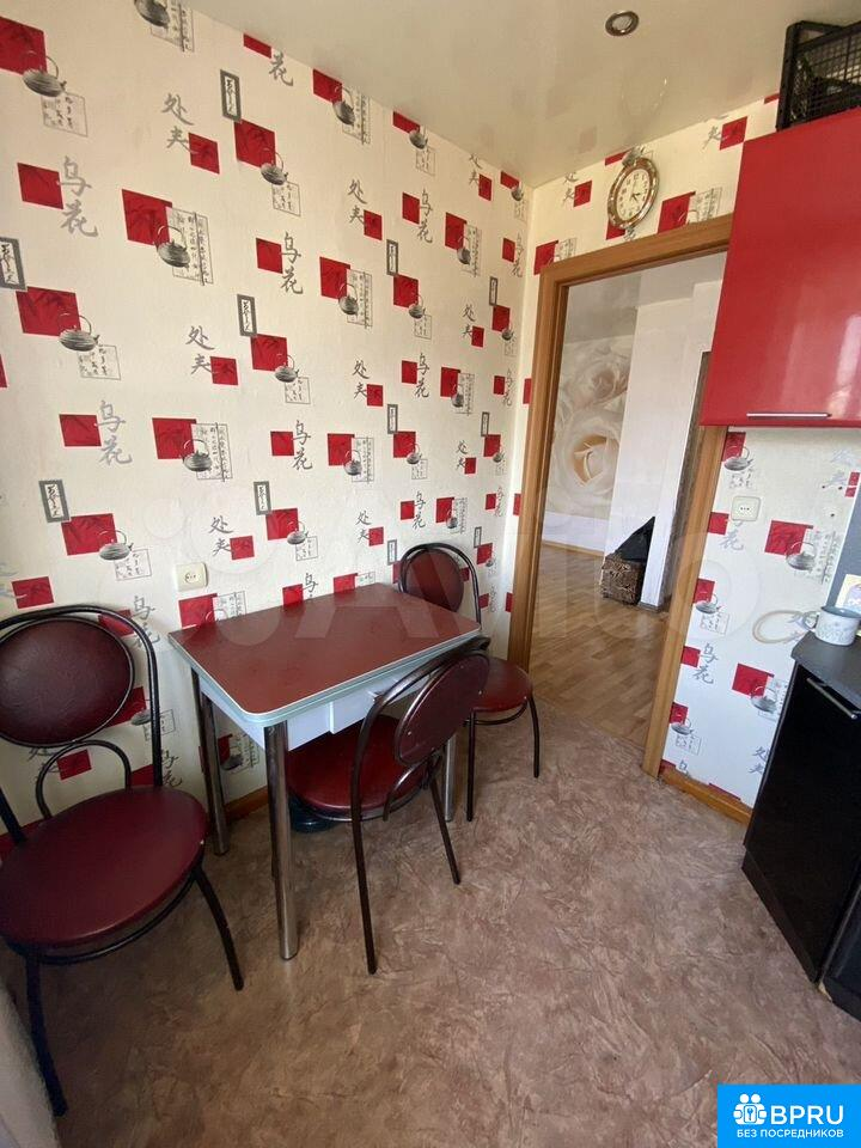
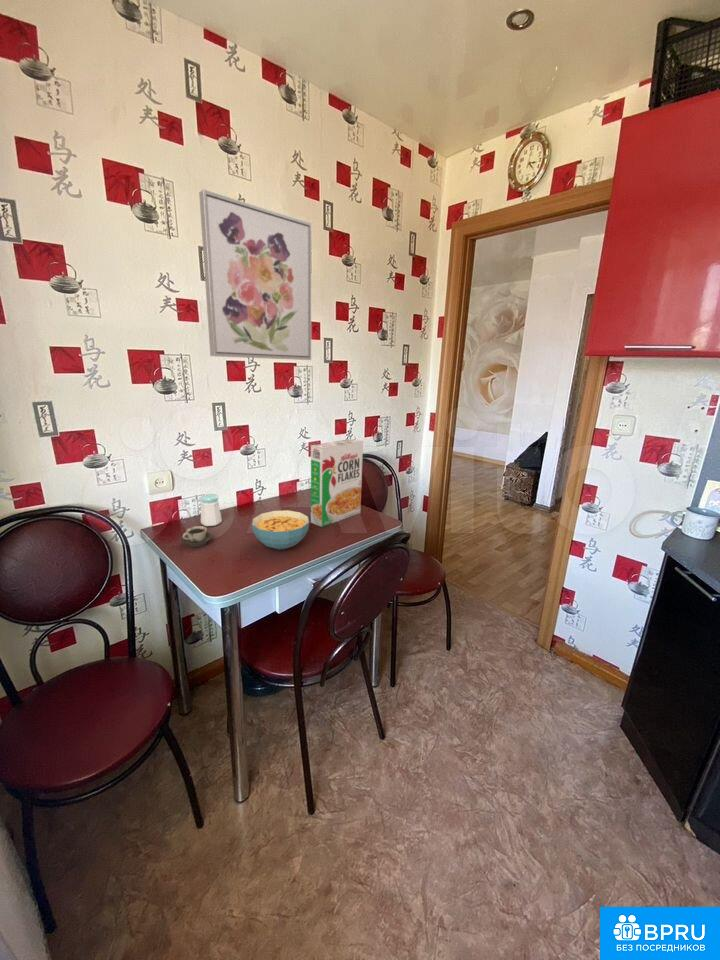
+ cereal box (337, 481)
+ wall art (262, 287)
+ salt shaker (210, 509)
+ cereal bowl (281, 533)
+ cup (196, 536)
